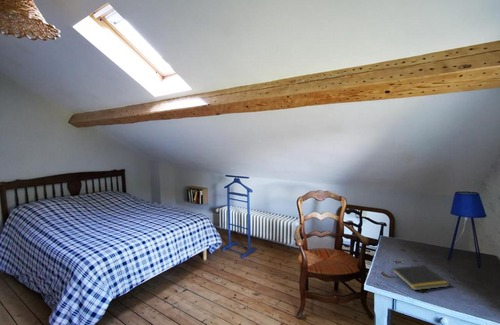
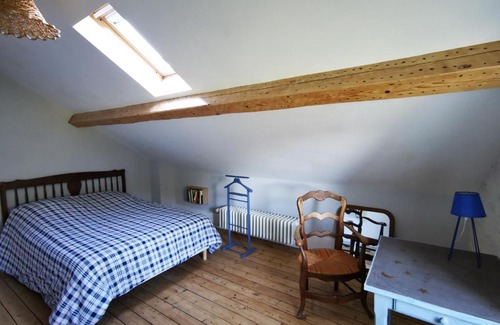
- notepad (419, 276)
